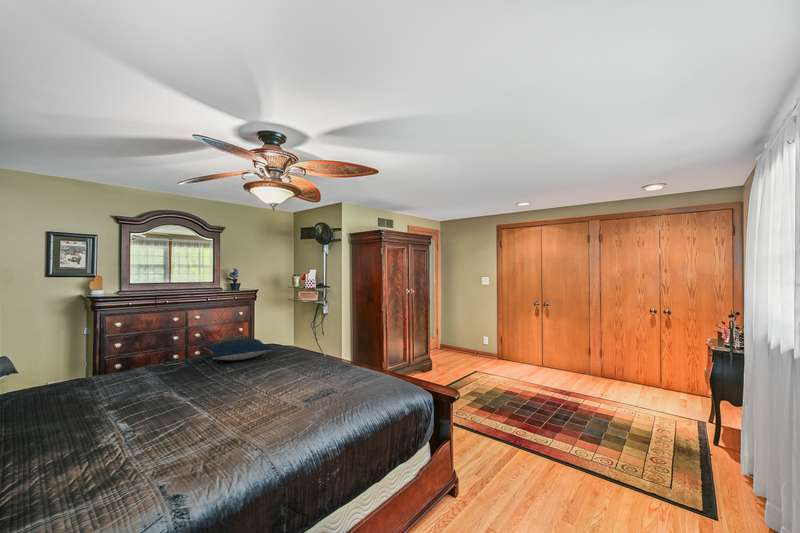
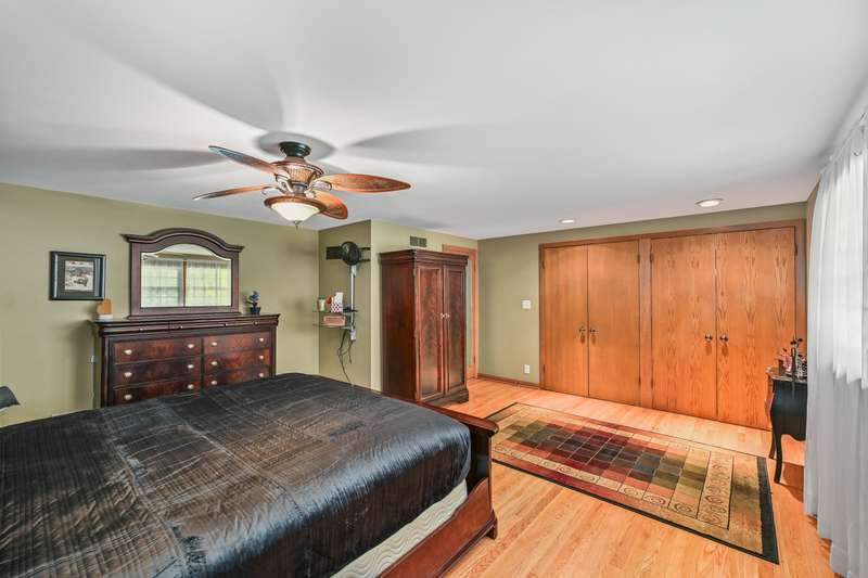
- pillow (238, 348)
